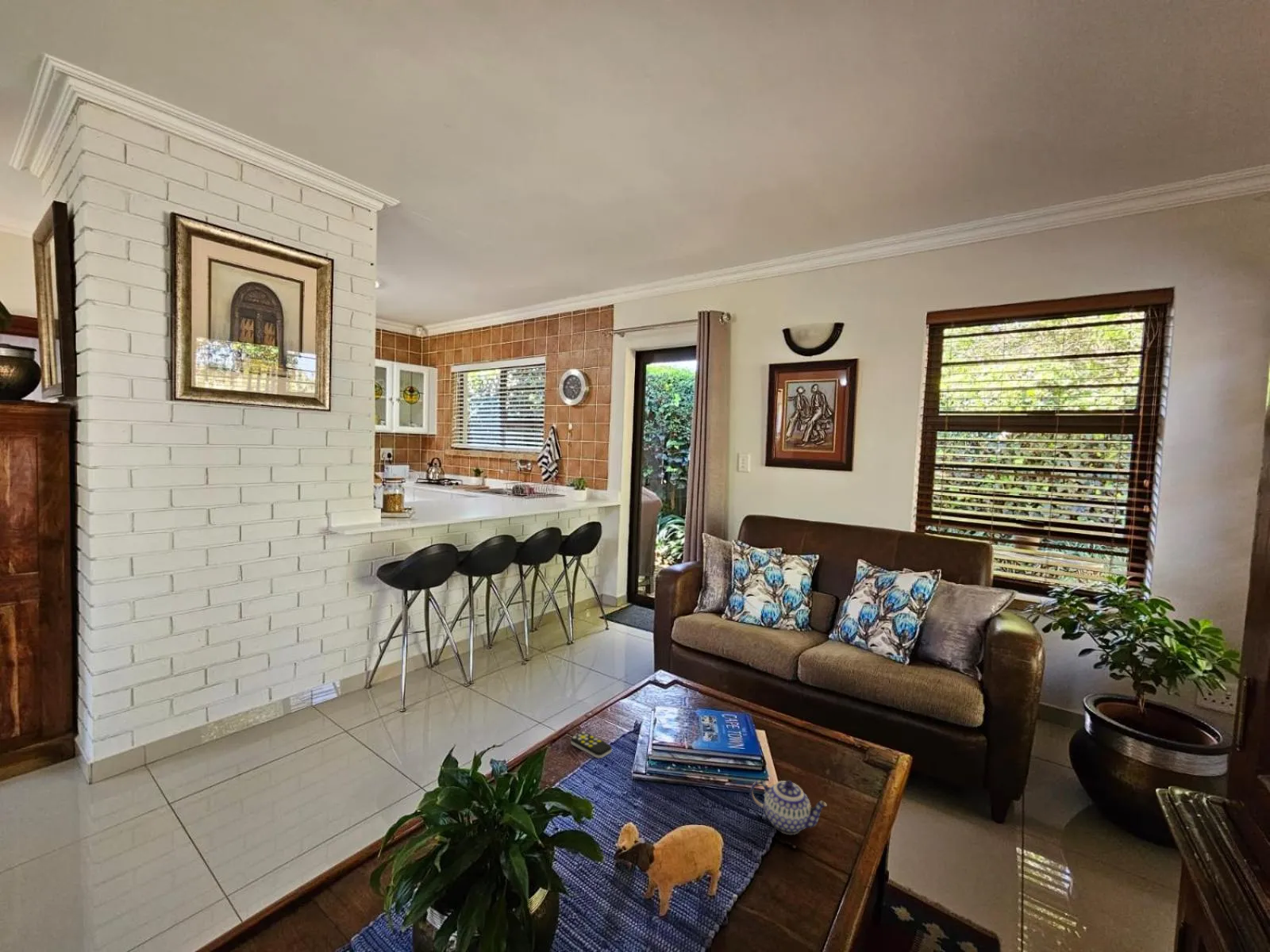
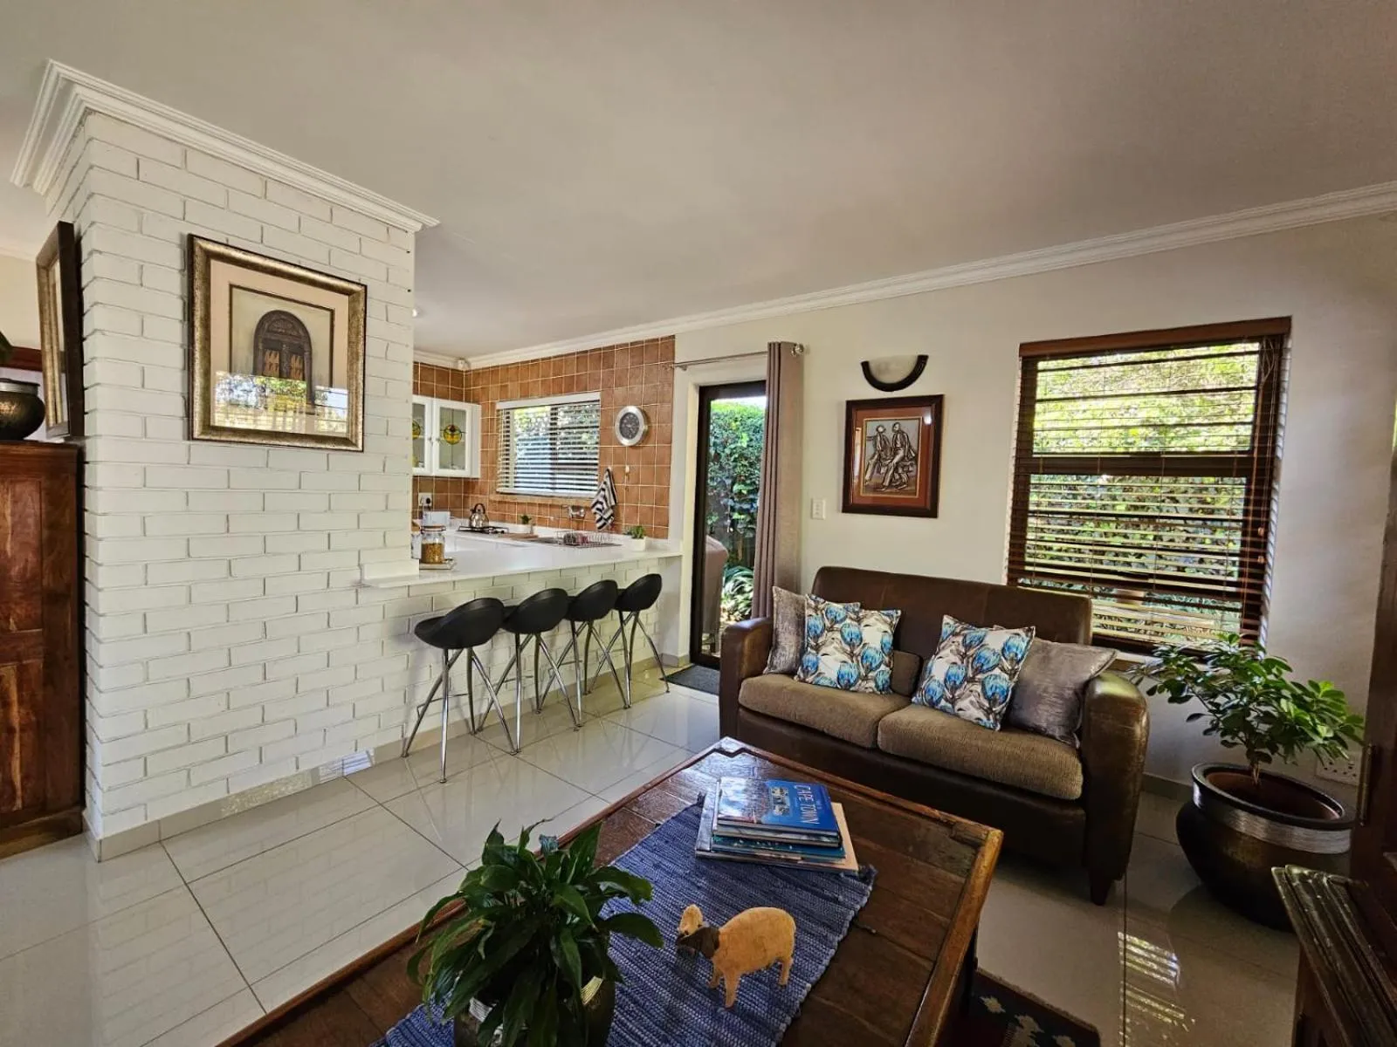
- remote control (591, 744)
- teapot (787, 803)
